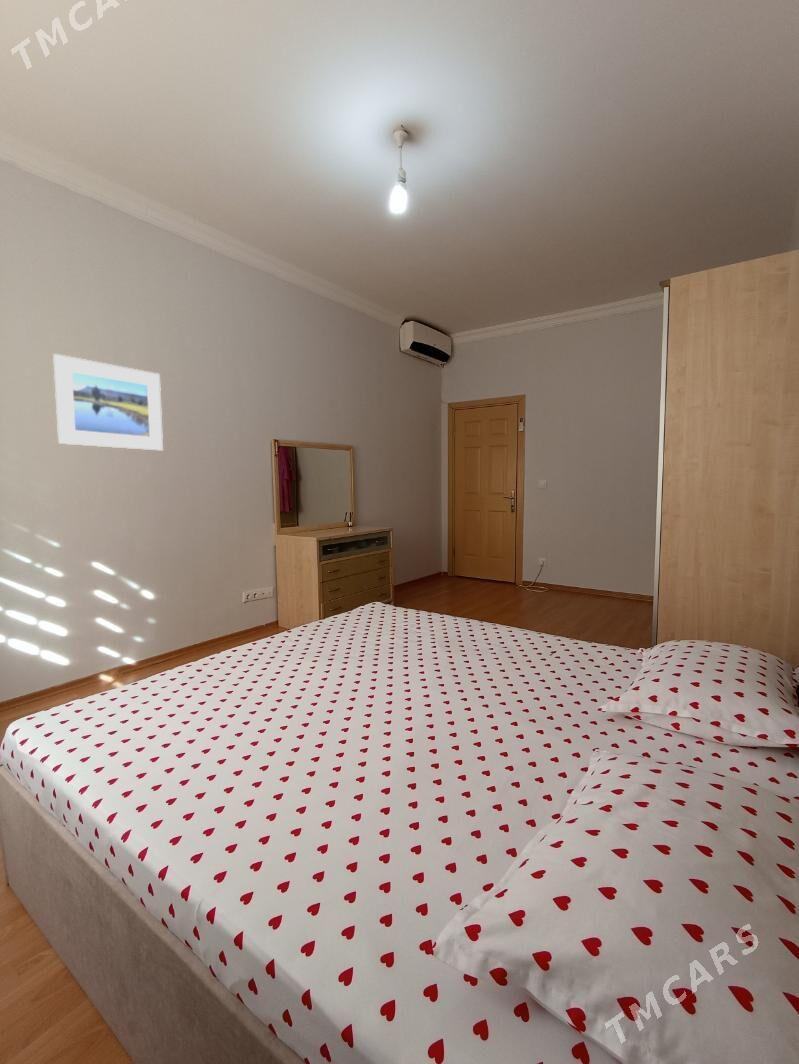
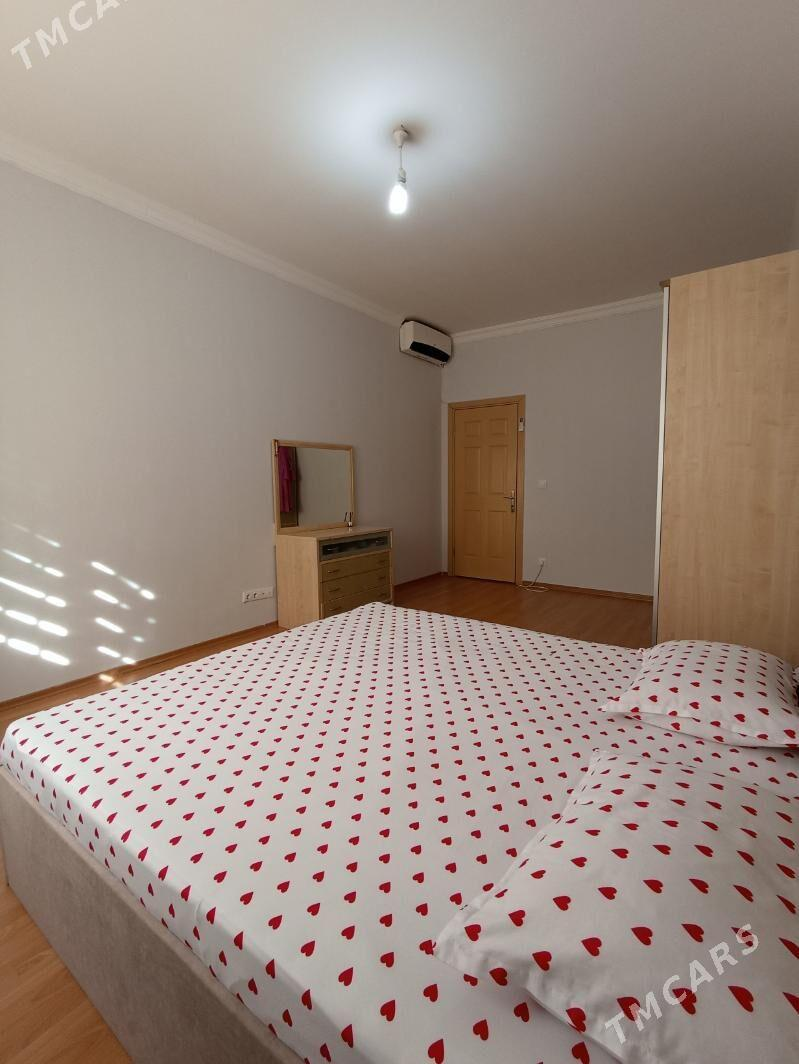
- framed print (112, 406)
